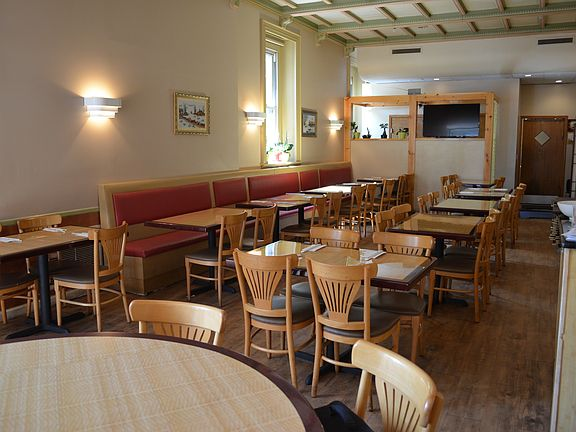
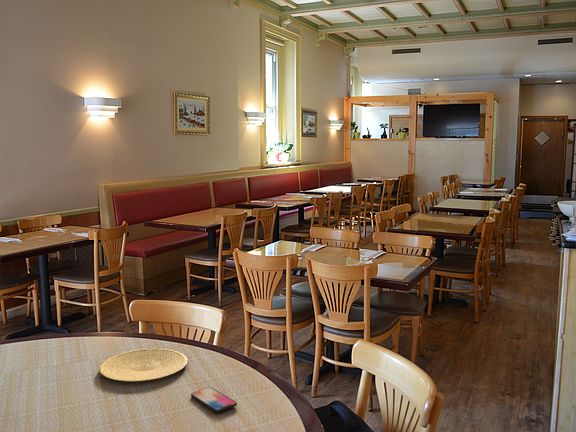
+ plate (144, 365)
+ smartphone (213, 399)
